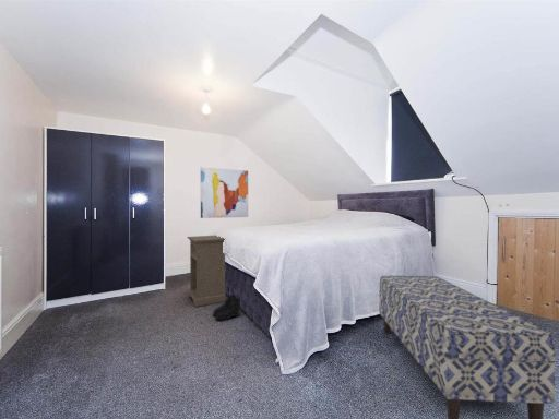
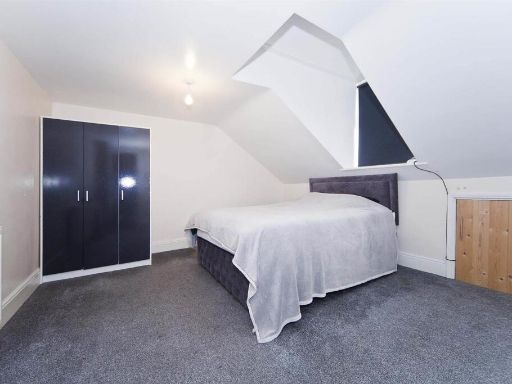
- nightstand (205, 267)
- wall art (225, 193)
- boots (226, 306)
- bench (440, 332)
